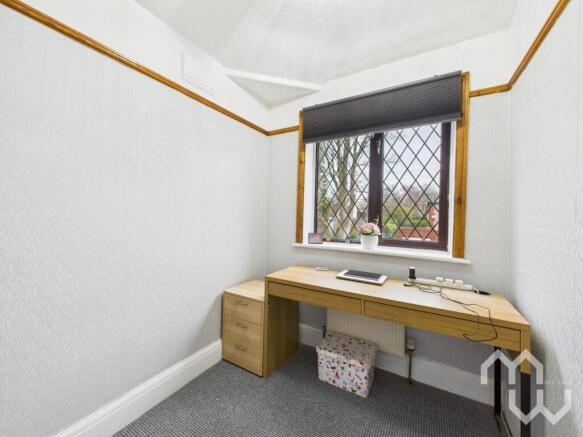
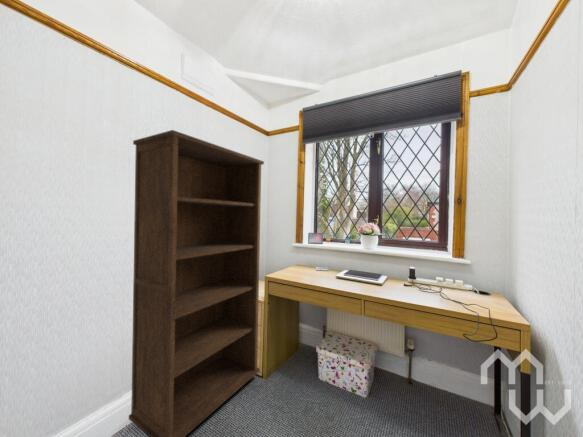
+ bookcase (205, 275)
